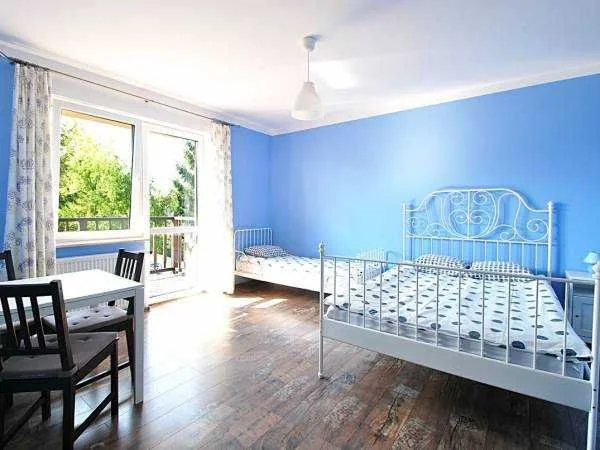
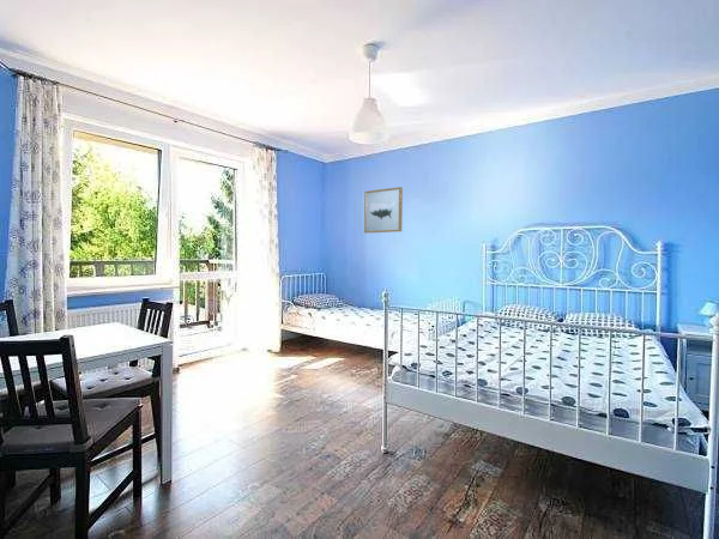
+ wall art (382, 211)
